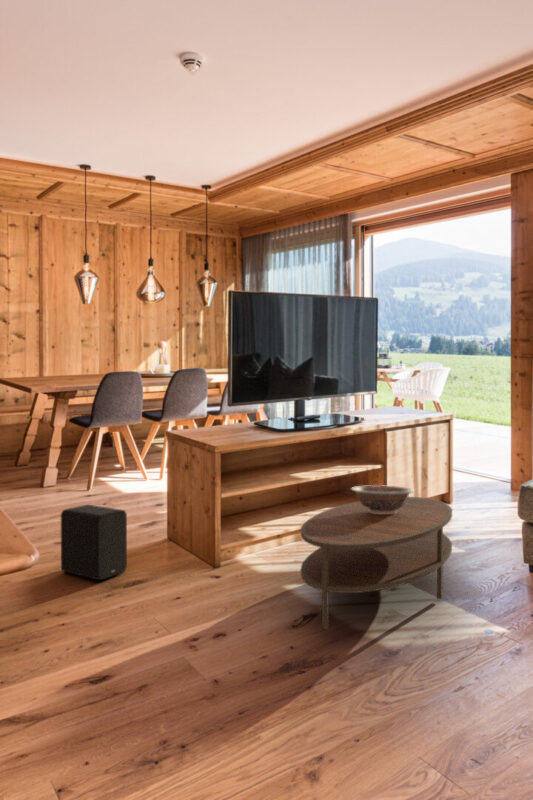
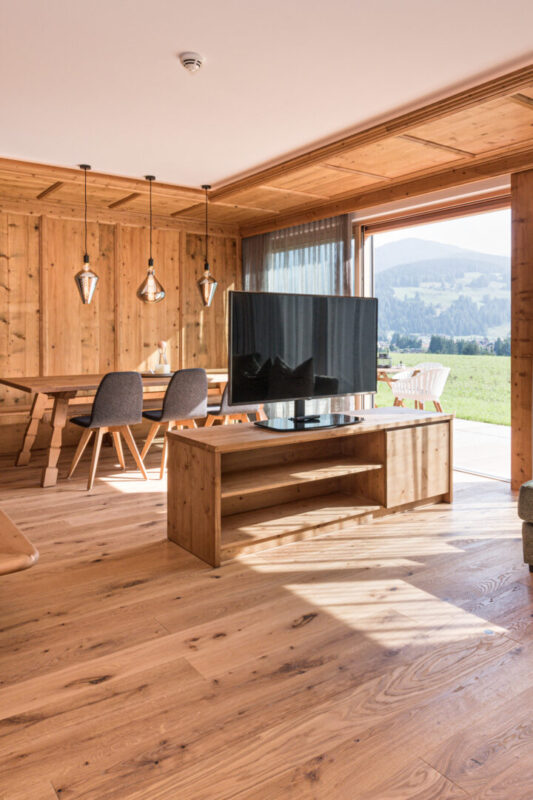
- decorative bowl (382, 499)
- speaker (92, 540)
- coffee table (381, 551)
